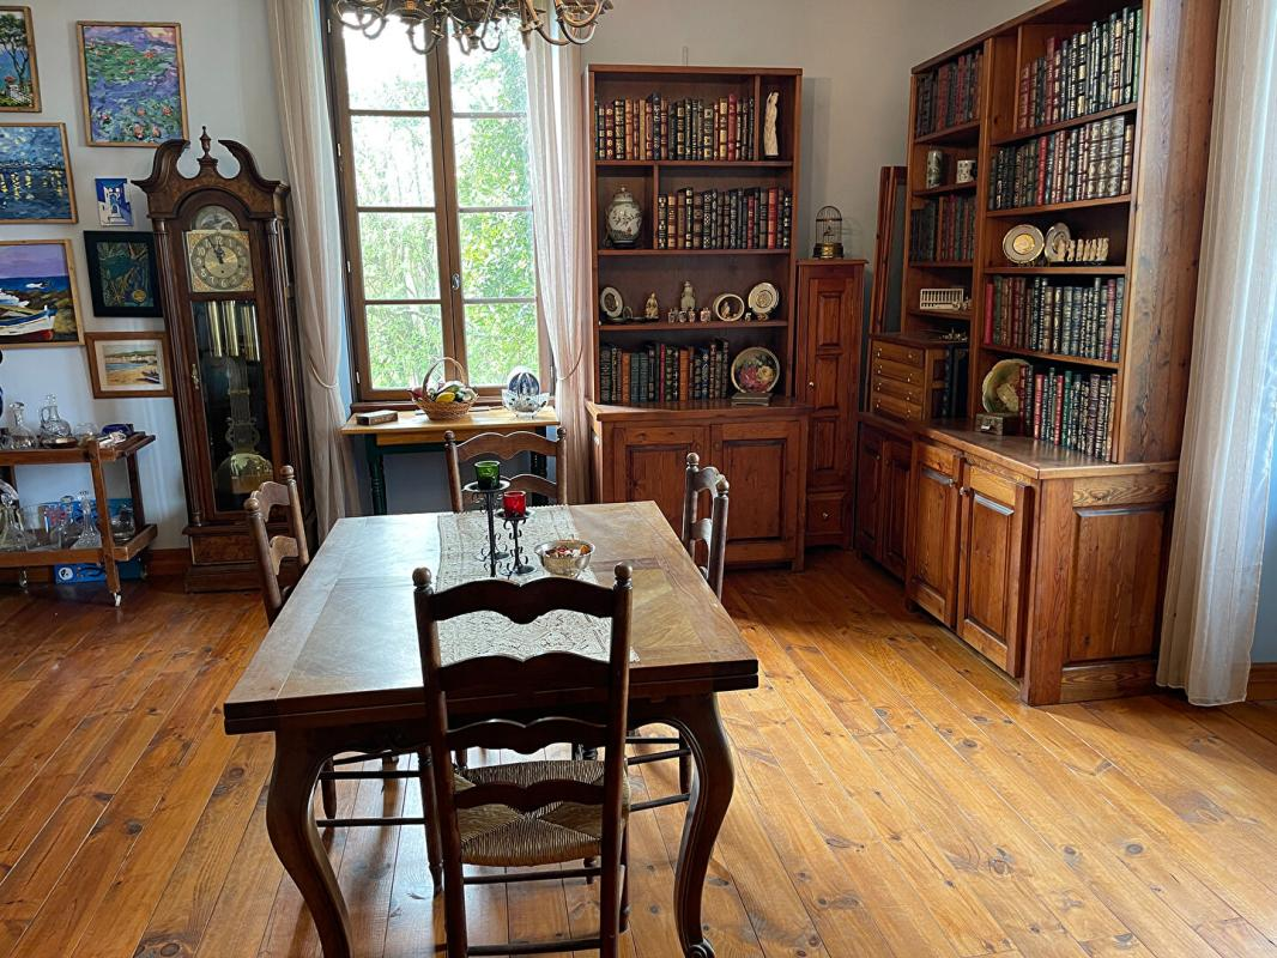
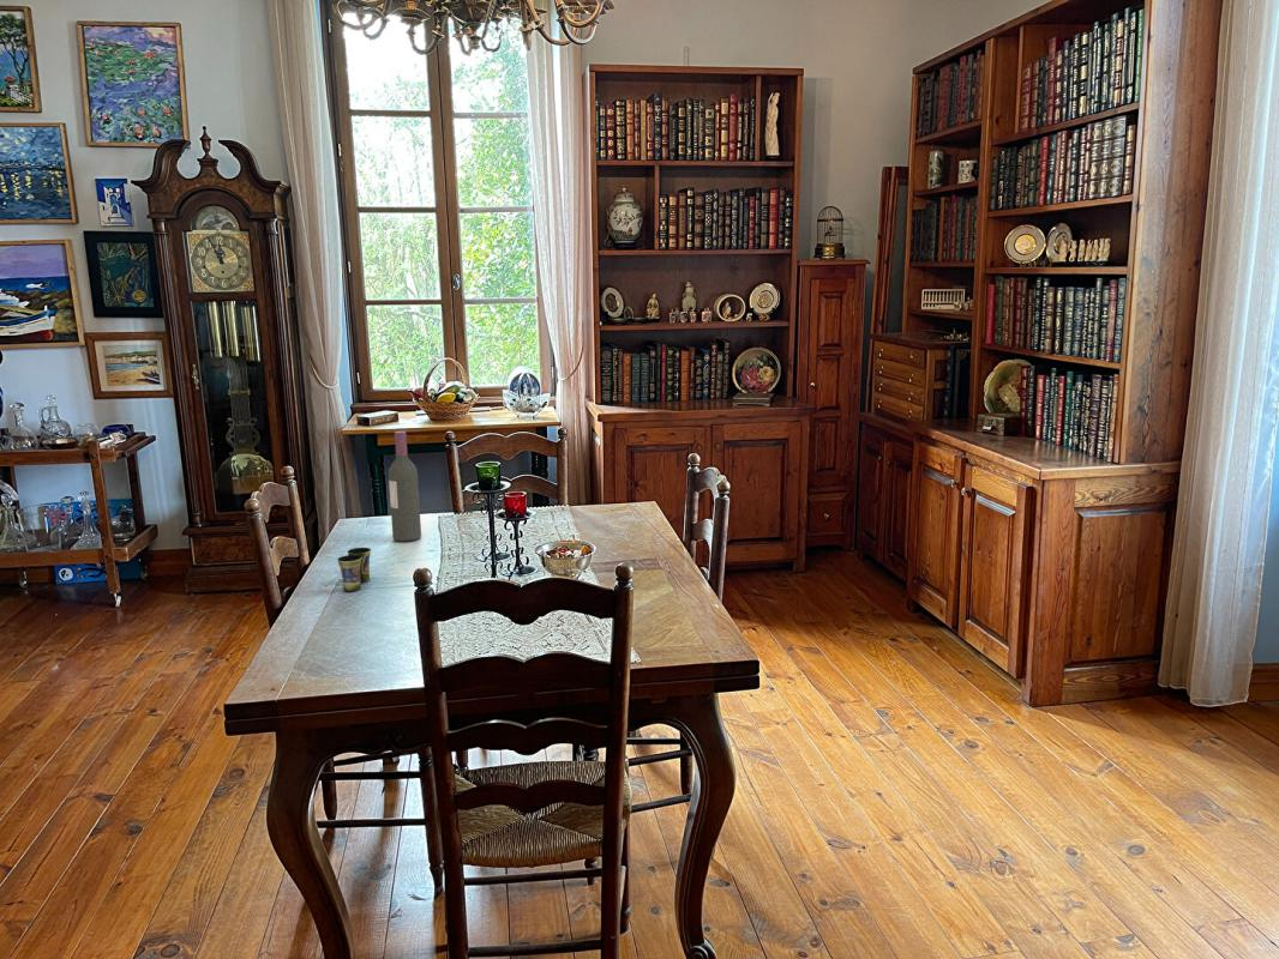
+ wine bottle (403, 485)
+ cup (355, 569)
